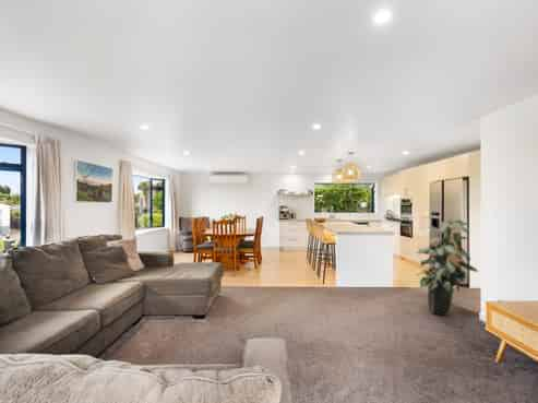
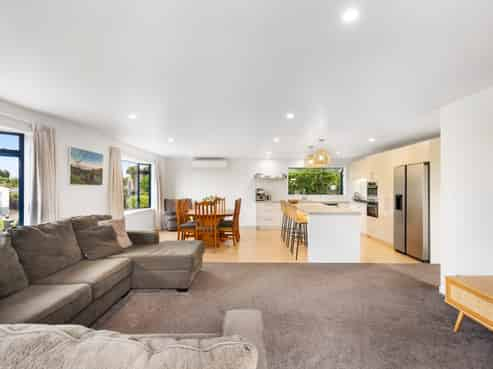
- indoor plant (441, 263)
